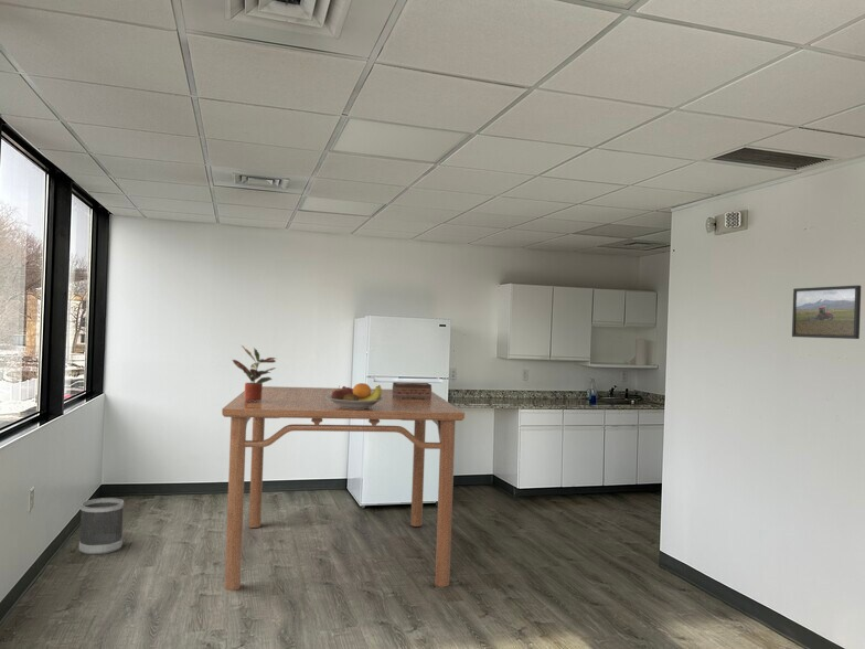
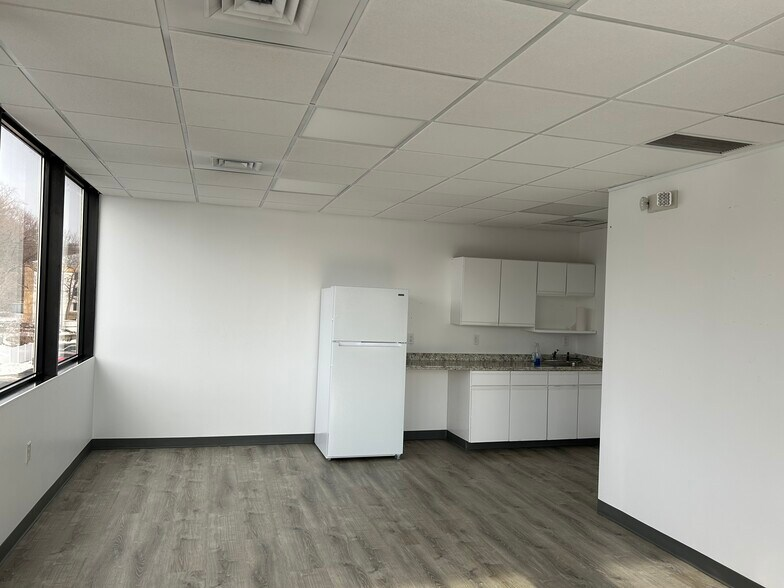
- tissue box (412, 390)
- wastebasket (102, 525)
- fruit bowl (354, 394)
- potted plant (258, 373)
- dining table (341, 430)
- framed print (824, 312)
